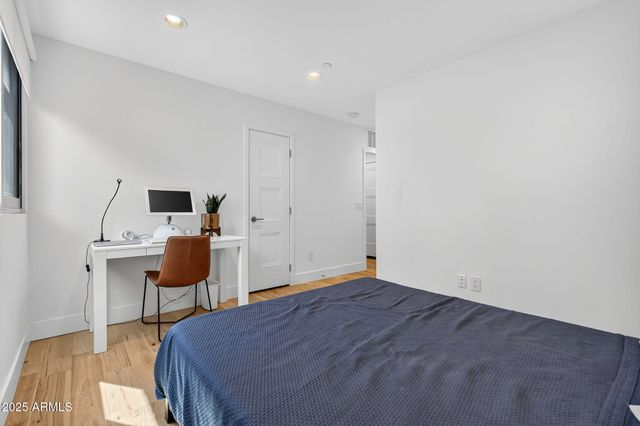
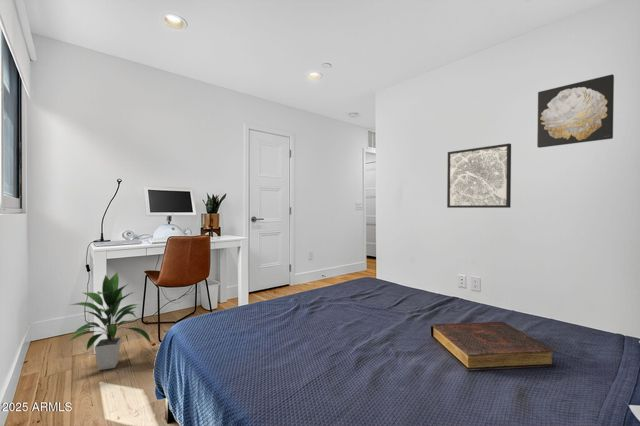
+ book (486, 342)
+ wall art (573, 113)
+ wall art (476, 178)
+ indoor plant (110, 321)
